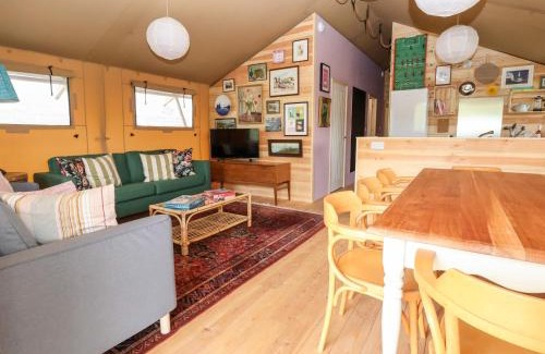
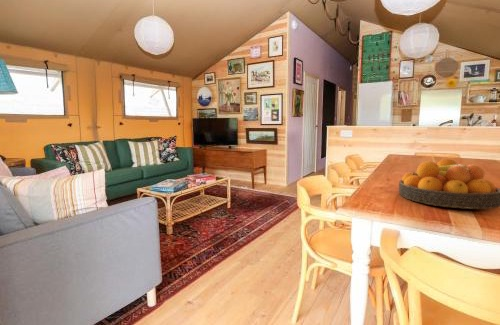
+ fruit bowl (447, 179)
